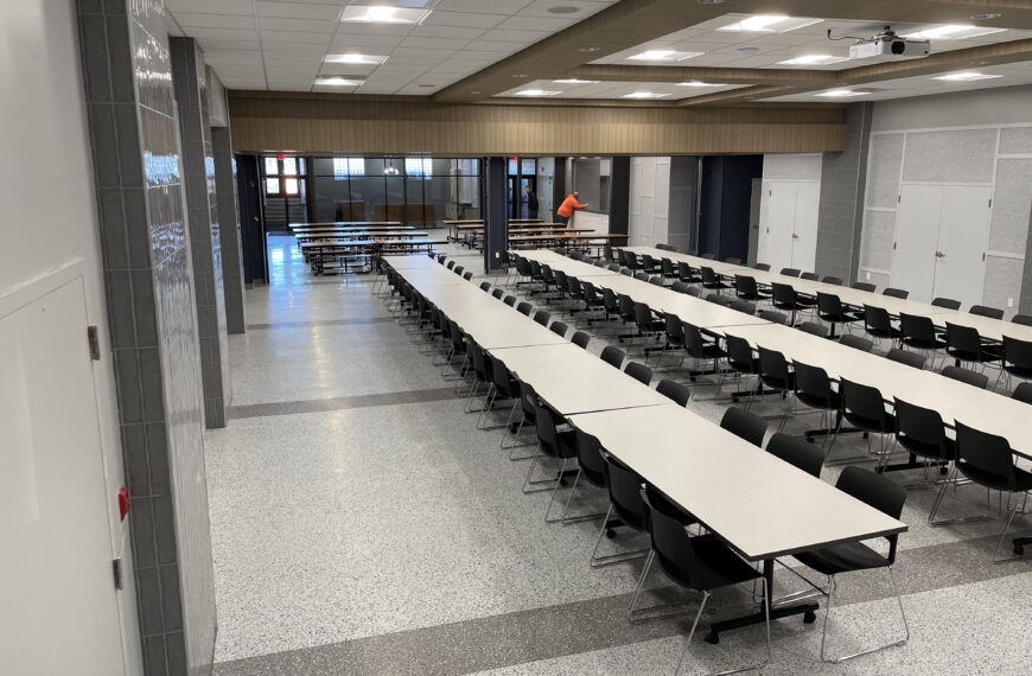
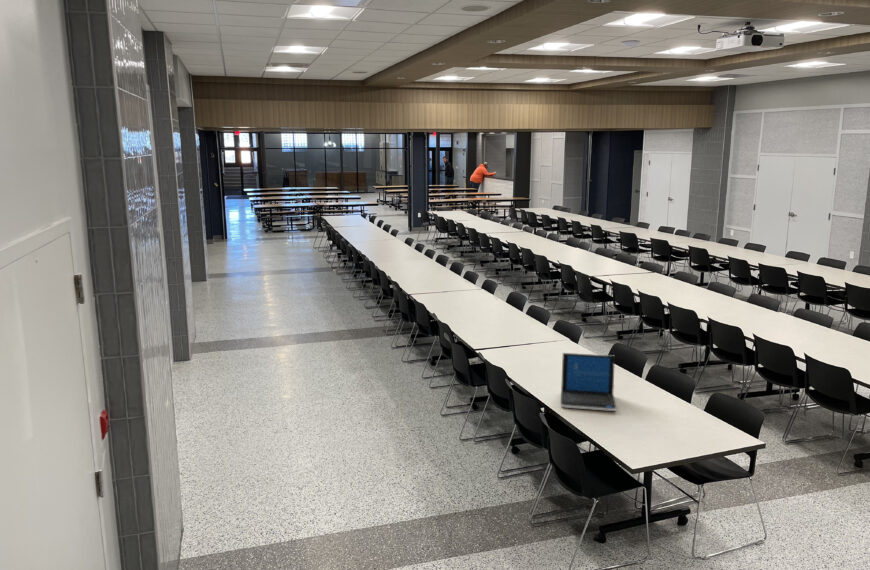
+ laptop (588, 380)
